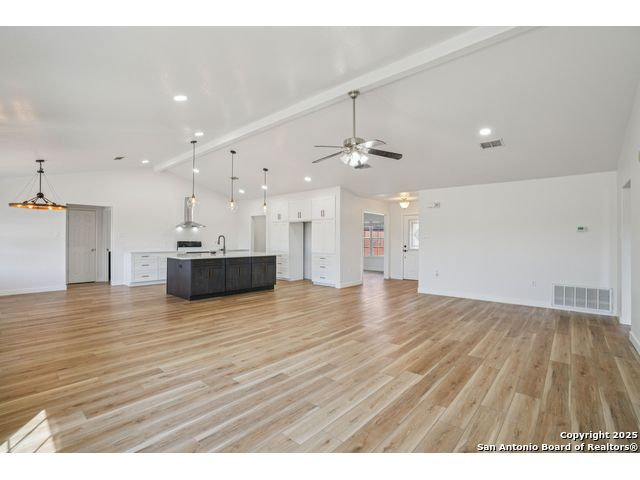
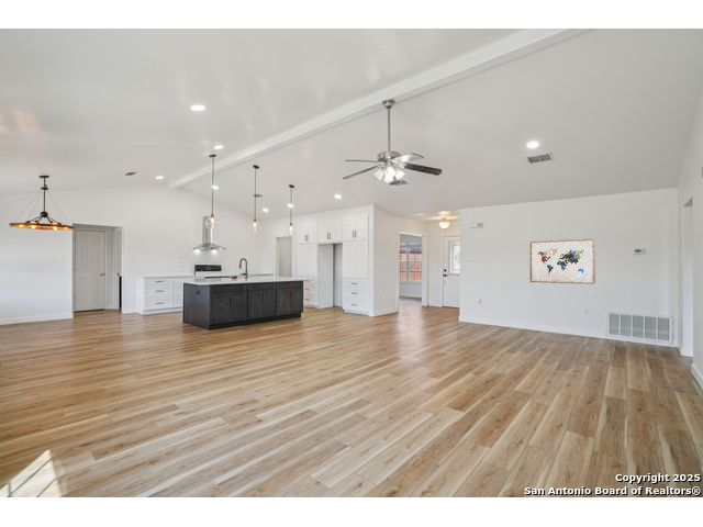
+ wall art (560, 261)
